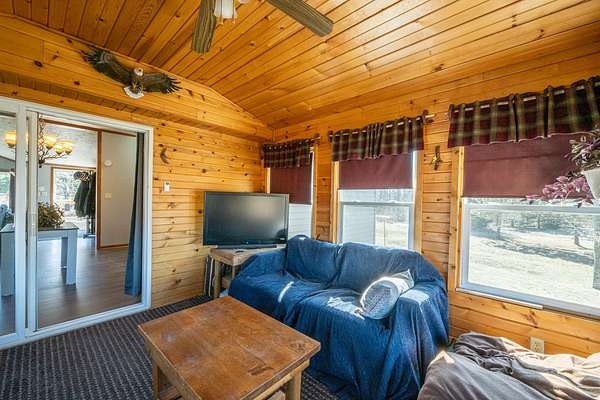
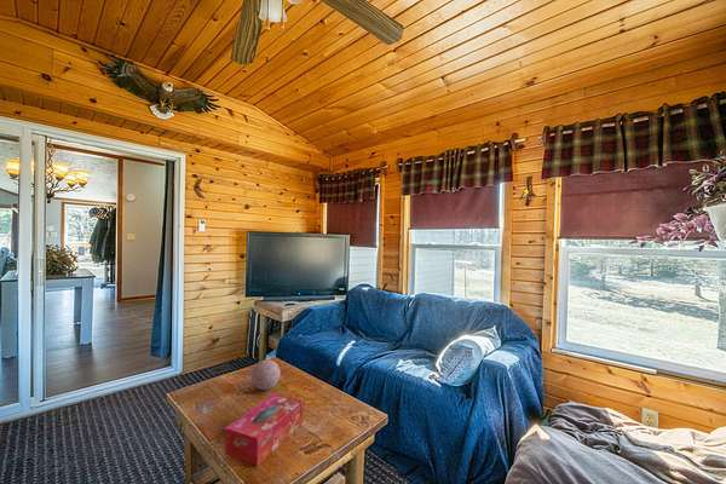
+ tissue box (266, 425)
+ decorative orb (265, 374)
